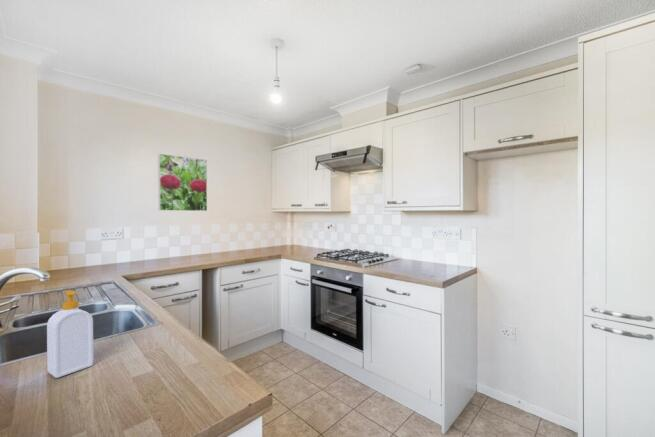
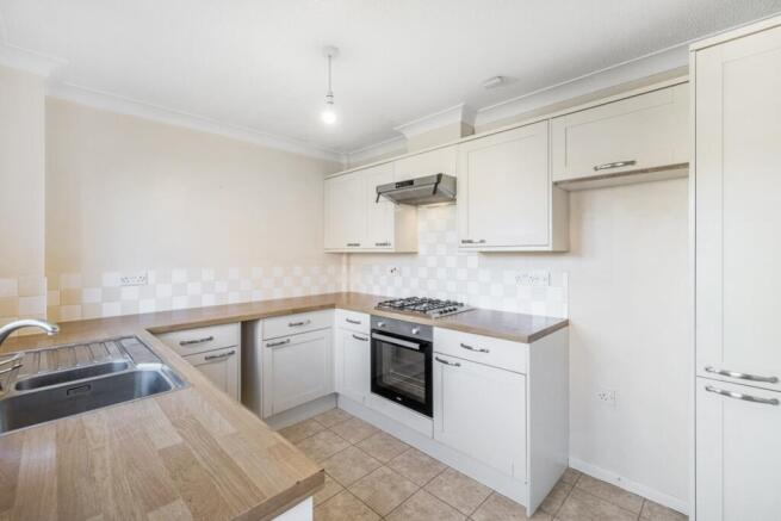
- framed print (183, 183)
- soap bottle (70, 330)
